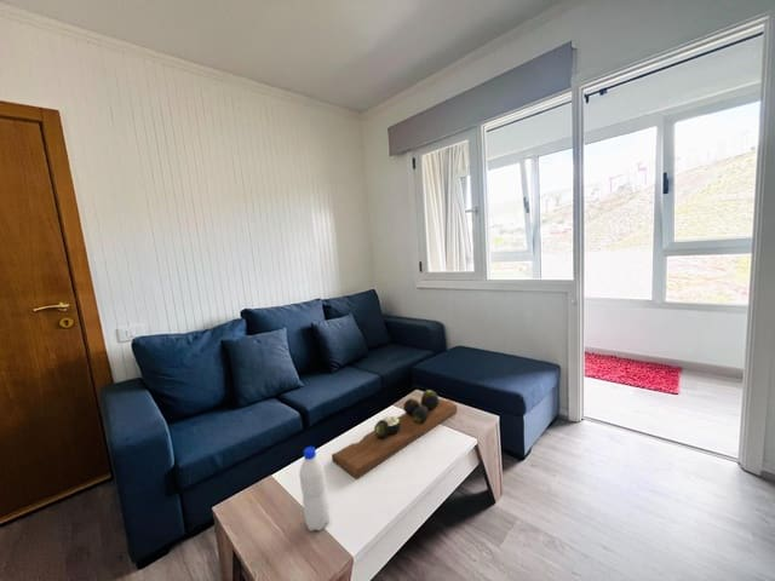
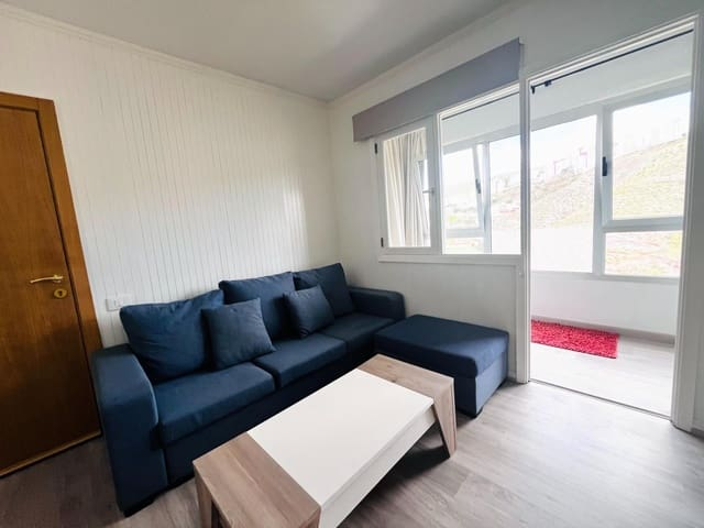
- water bottle (314, 487)
- decorative tray (400, 418)
